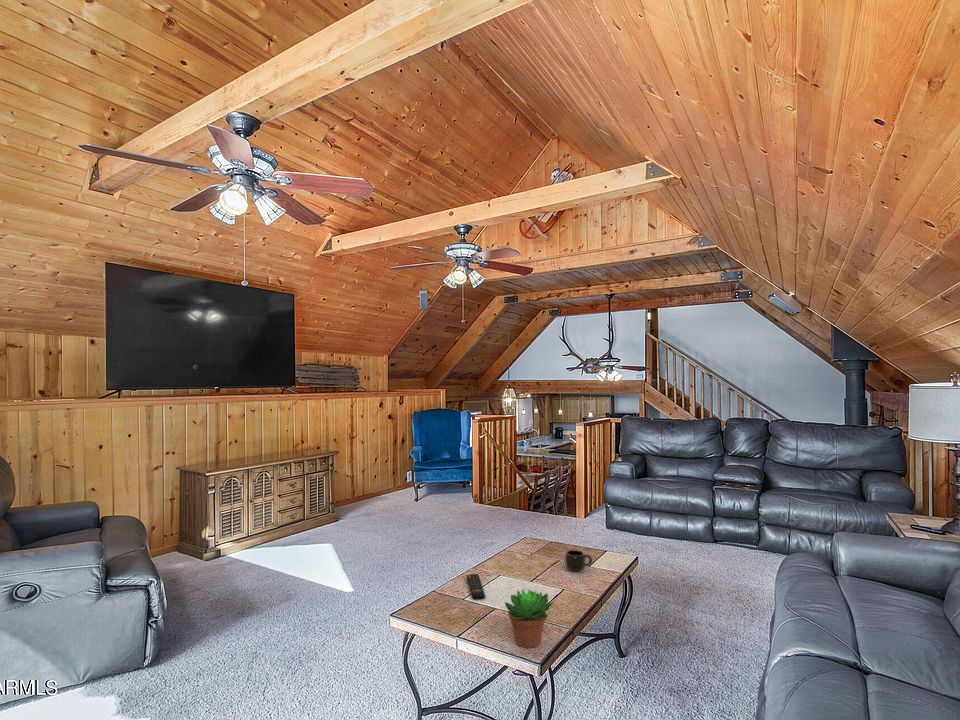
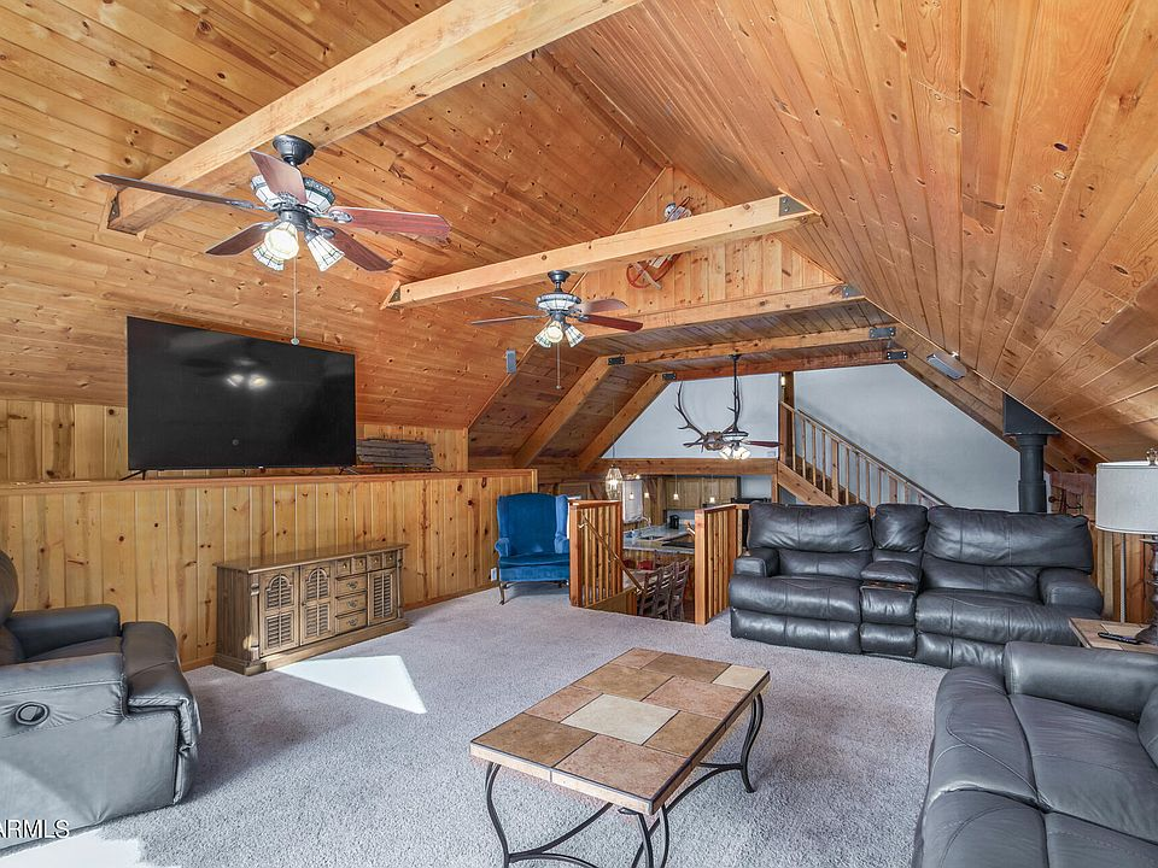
- mug (577, 561)
- succulent plant (529, 617)
- remote control (475, 586)
